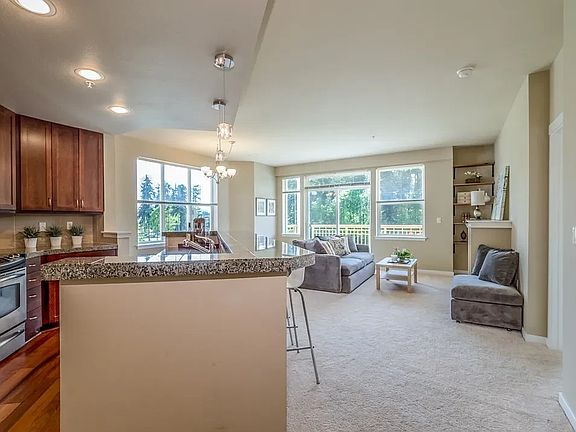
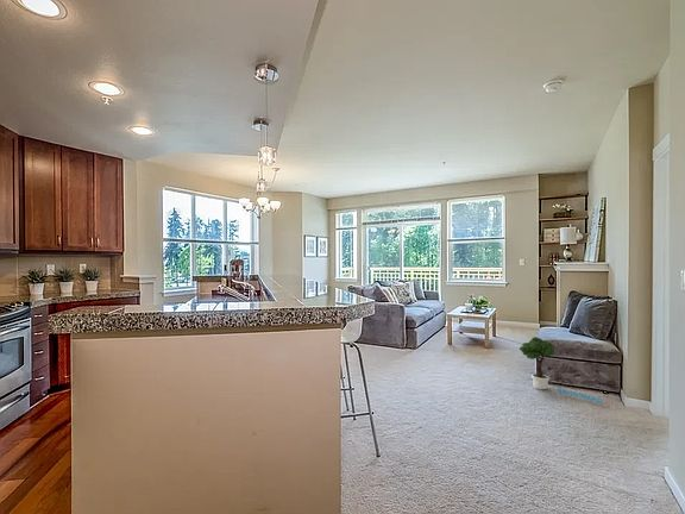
+ potted tree (553, 355)
